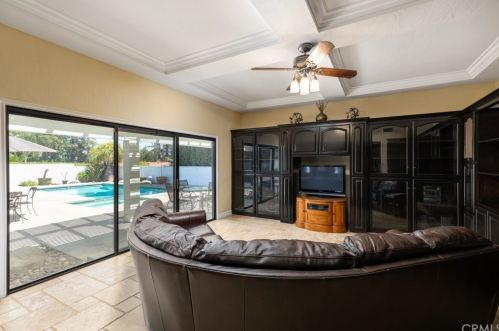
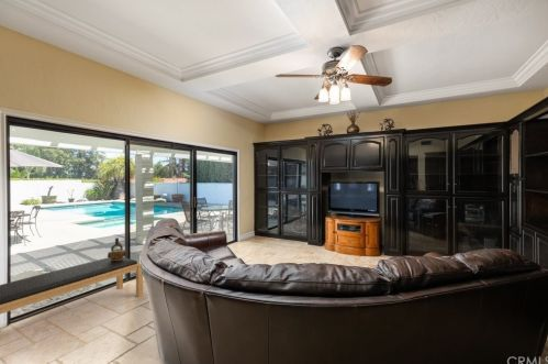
+ bench (71, 290)
+ ceramic vessel (116, 250)
